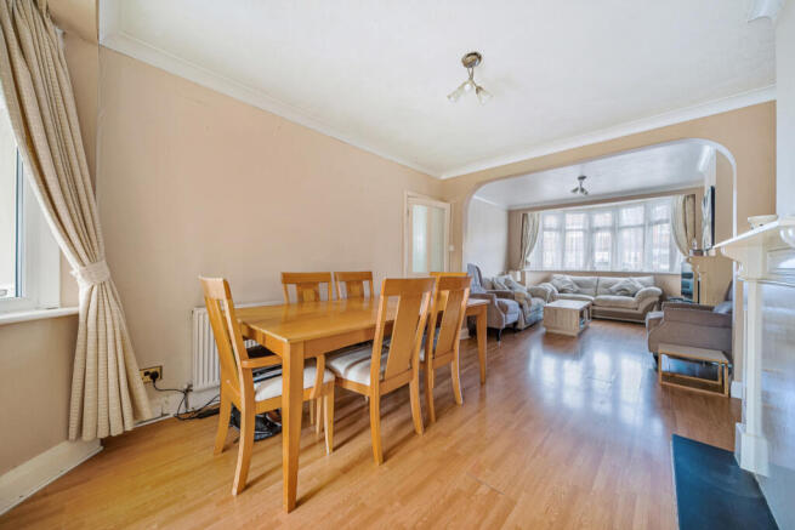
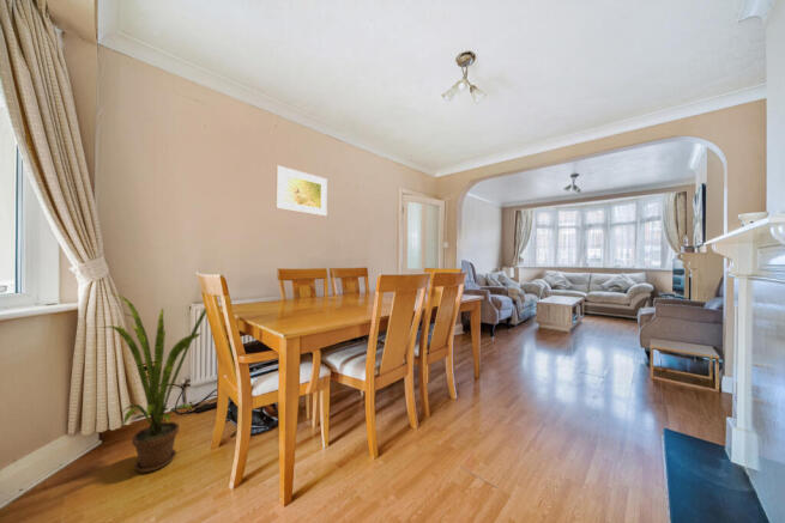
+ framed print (303, 191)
+ house plant (146, 378)
